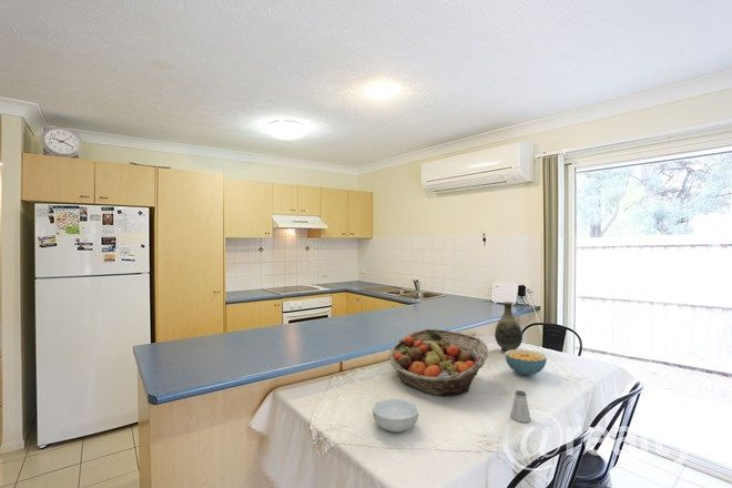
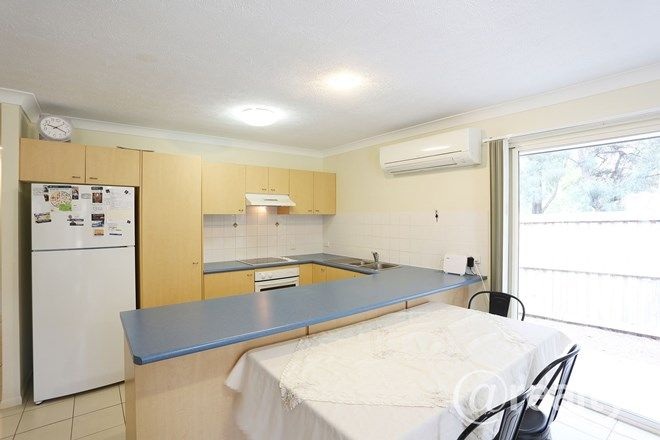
- cereal bowl (395, 417)
- fruit basket (436, 359)
- cereal bowl (525, 364)
- saltshaker (520, 405)
- vase (508, 326)
